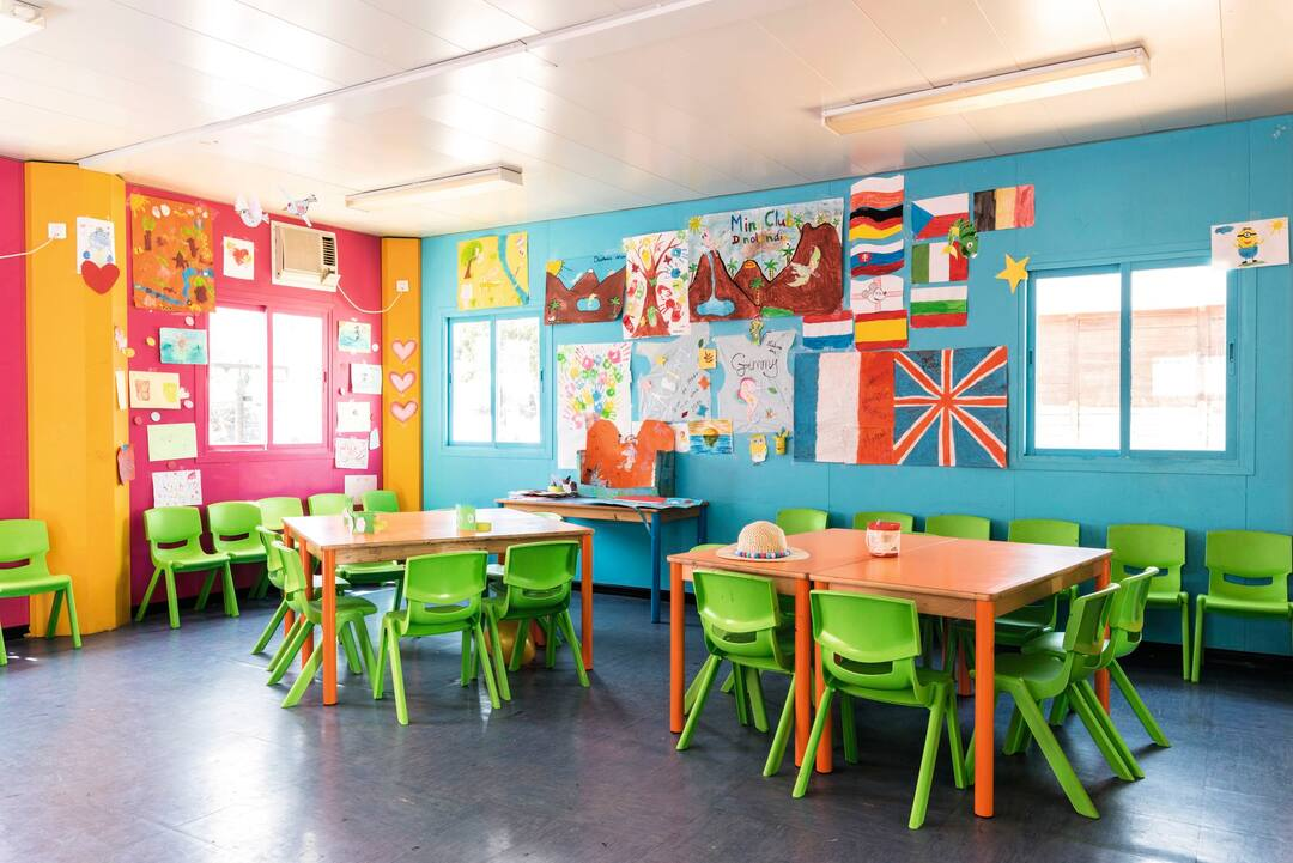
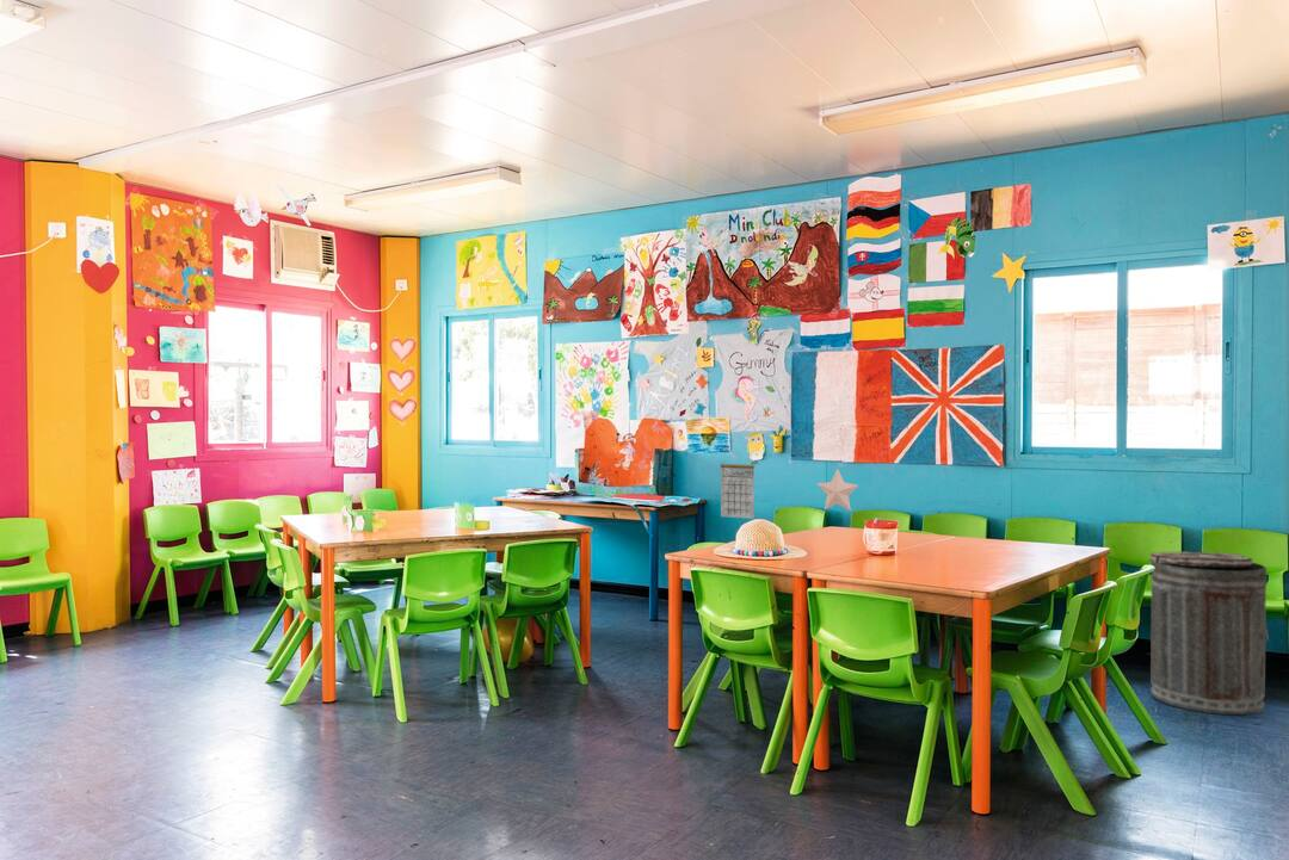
+ calendar (736, 484)
+ trash can lid (1205, 625)
+ decorative star (837, 489)
